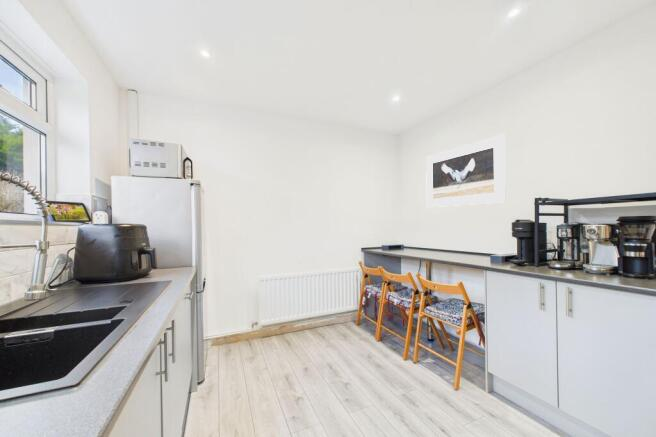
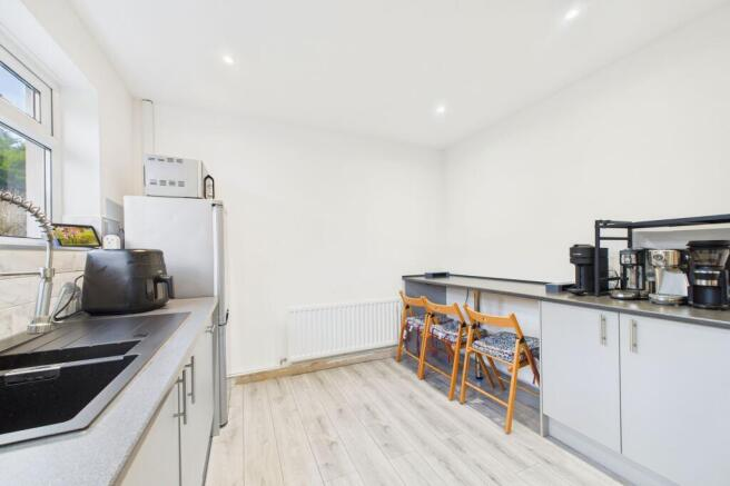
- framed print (460, 176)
